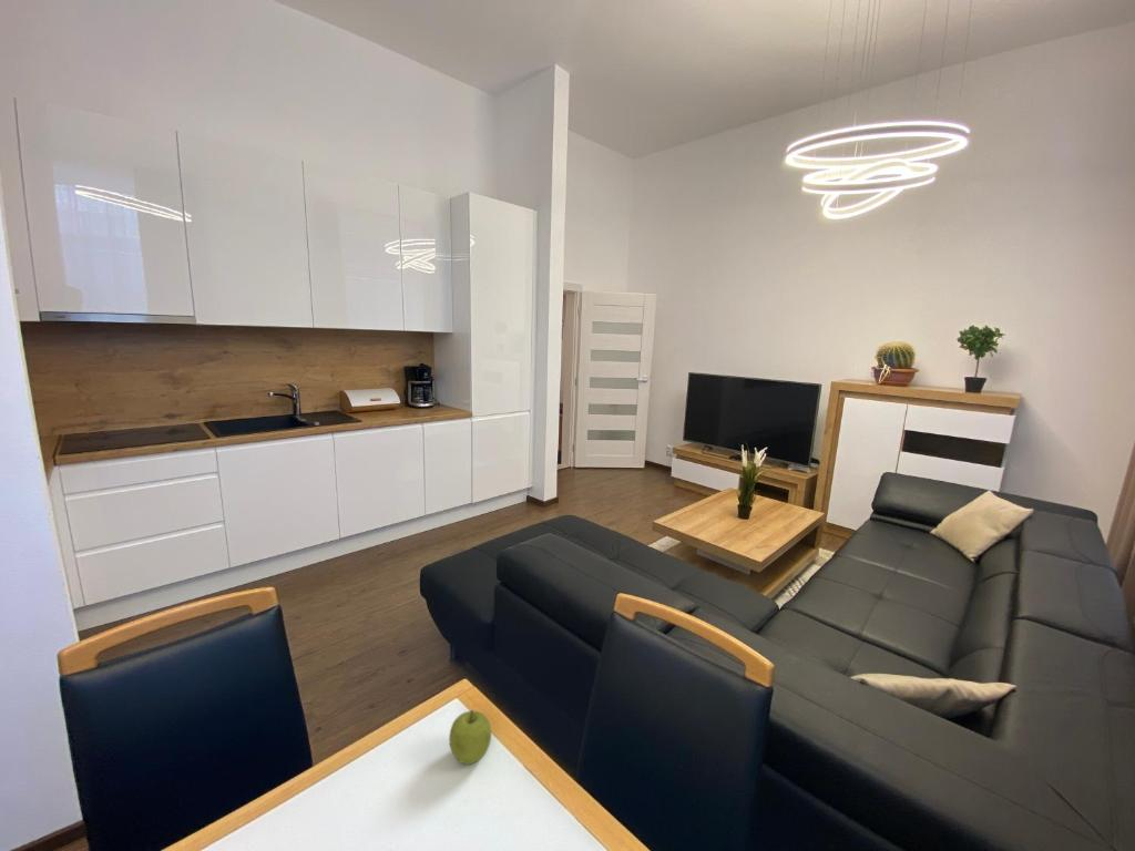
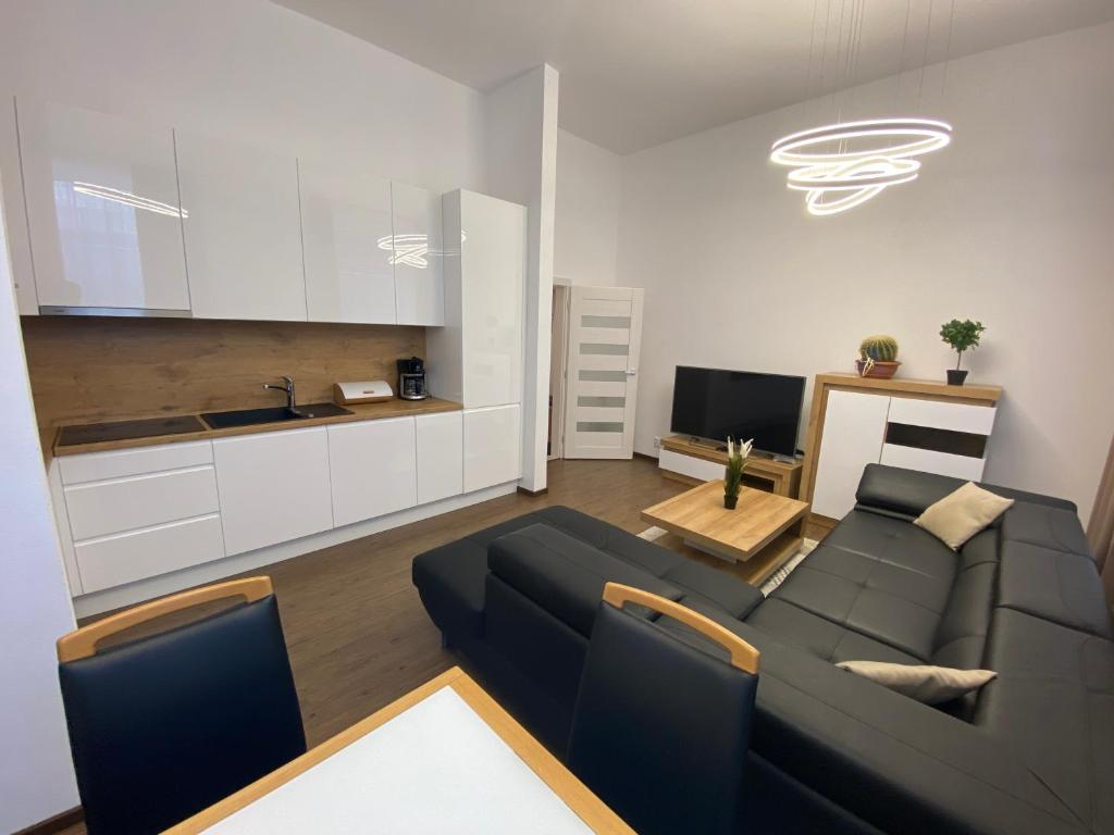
- fruit (470, 735)
